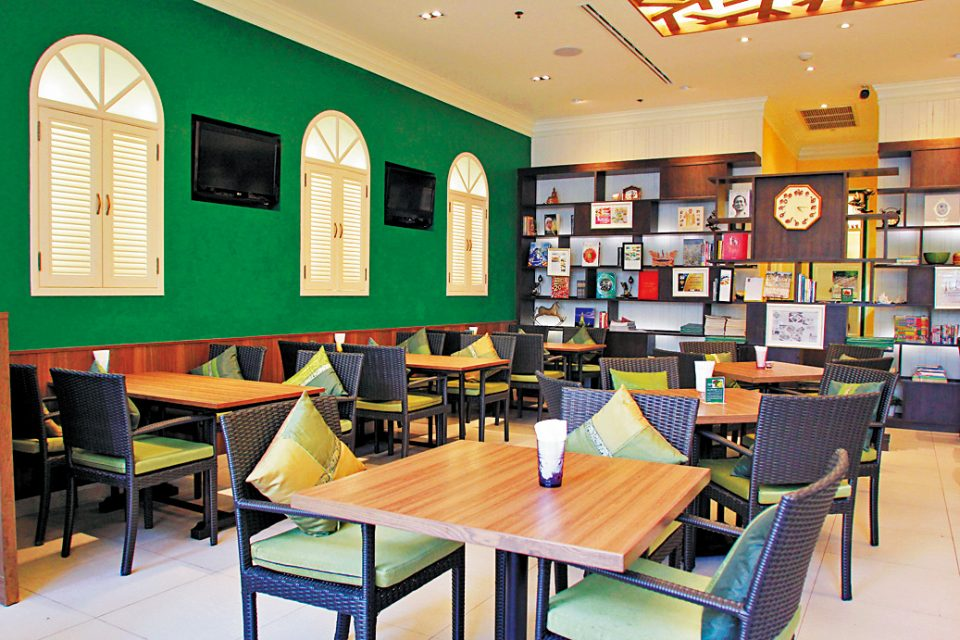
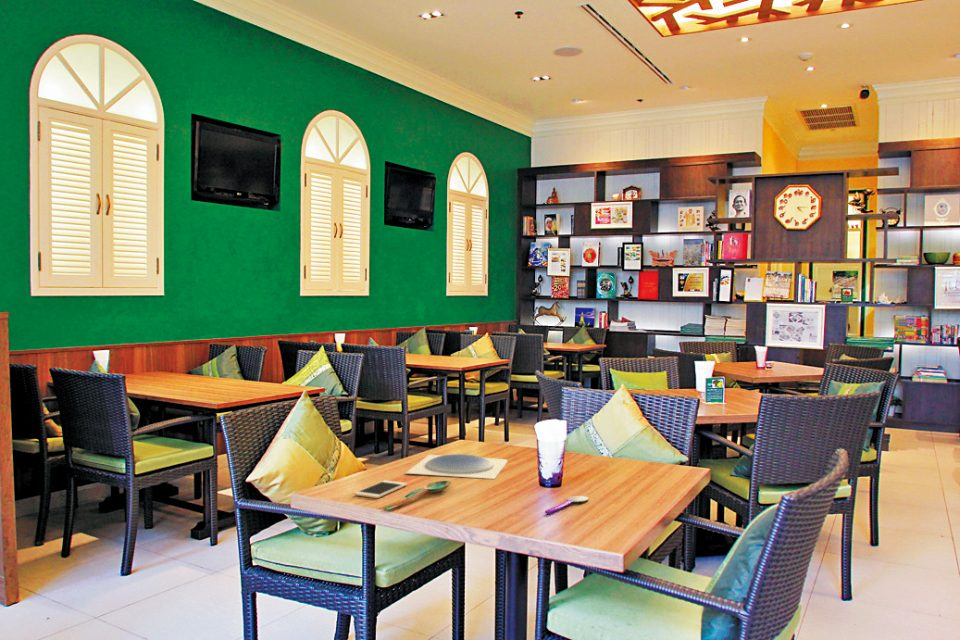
+ plate (459, 461)
+ spoon (566, 503)
+ cell phone (381, 488)
+ spoon (417, 492)
